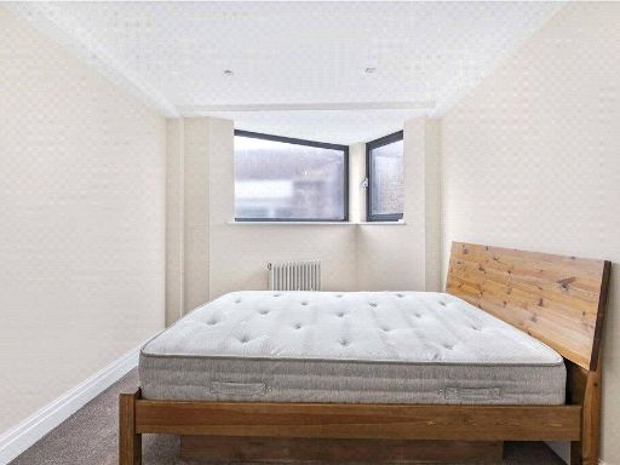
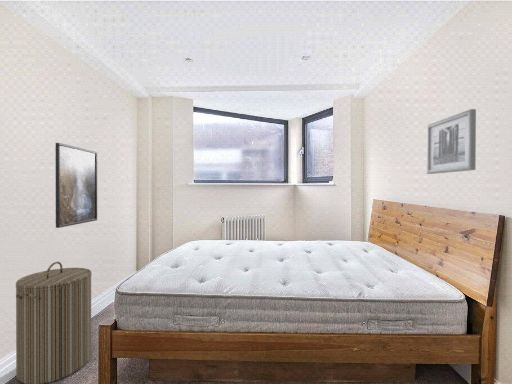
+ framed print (78, 185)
+ wall art (448, 145)
+ laundry hamper (56, 313)
